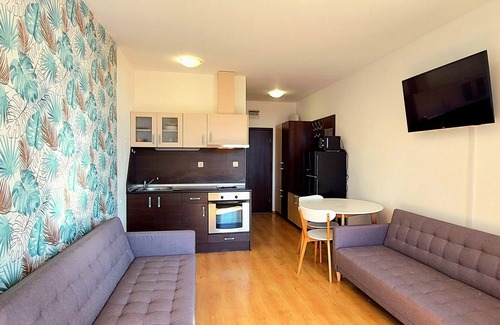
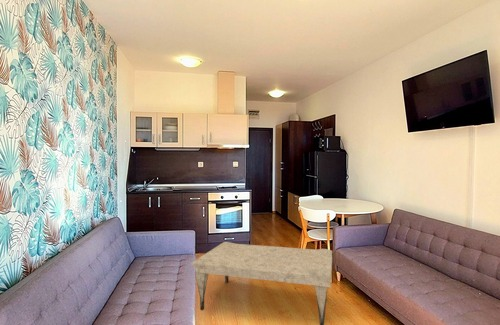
+ coffee table (266, 278)
